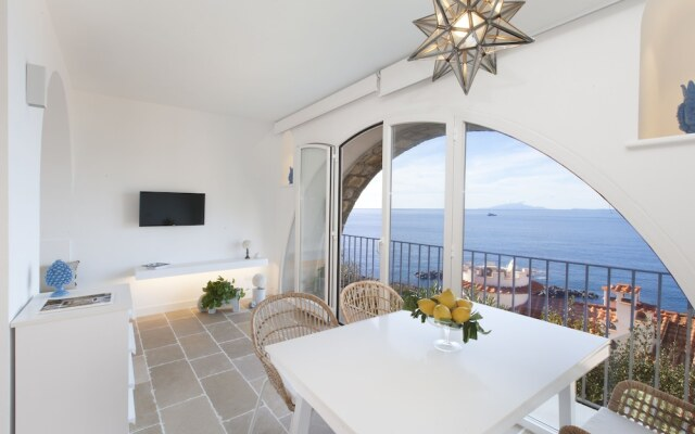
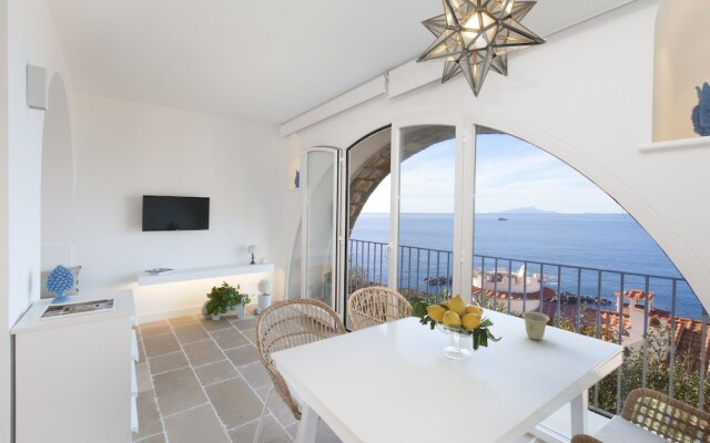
+ cup (535, 327)
